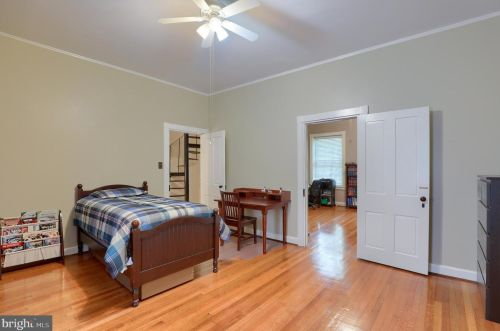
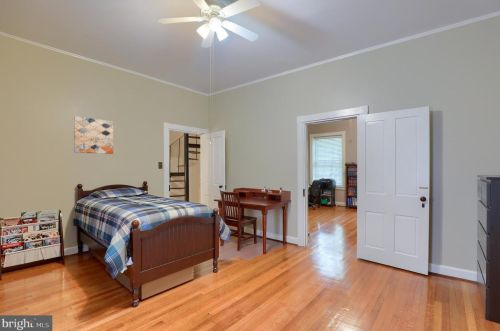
+ wall art (94, 136)
